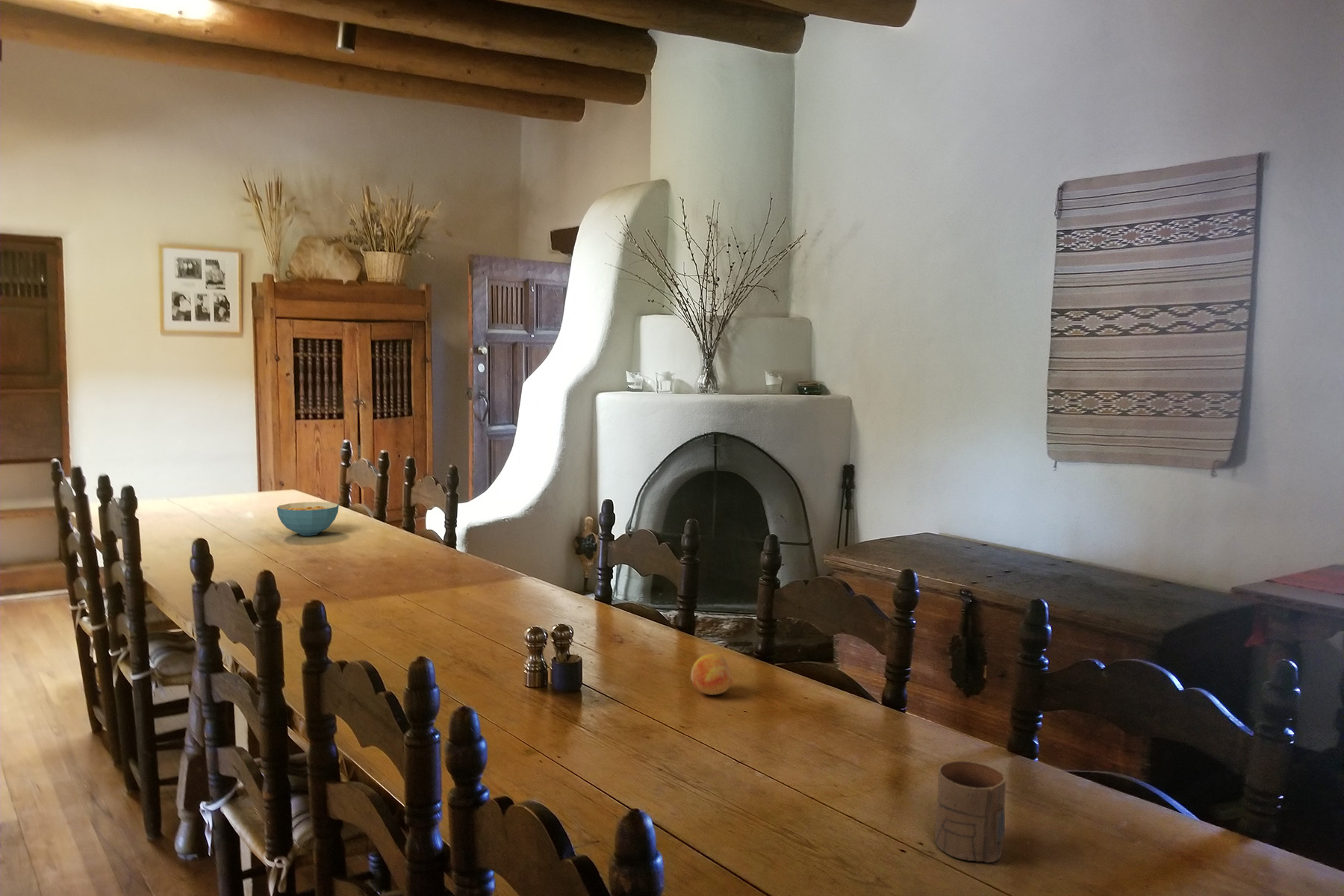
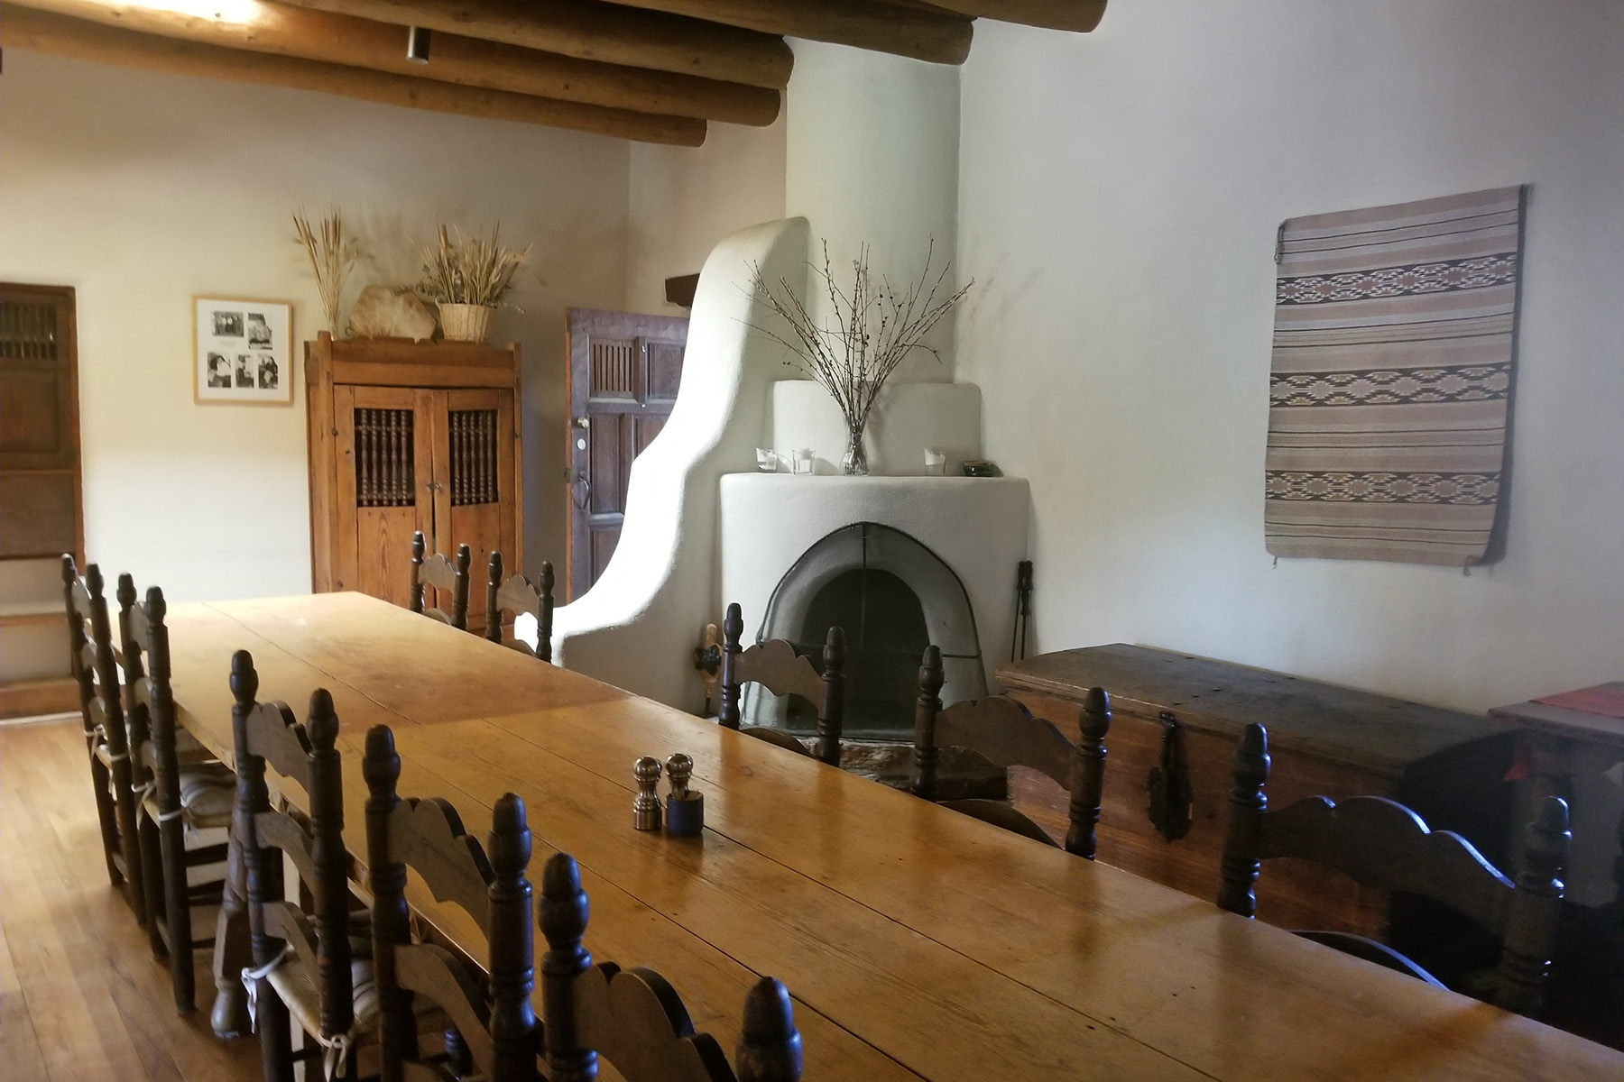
- cereal bowl (308, 520)
- cup (971, 810)
- fruit (712, 673)
